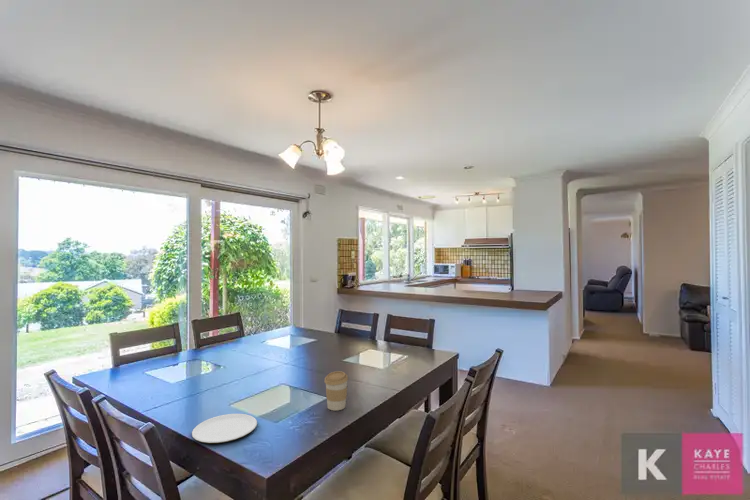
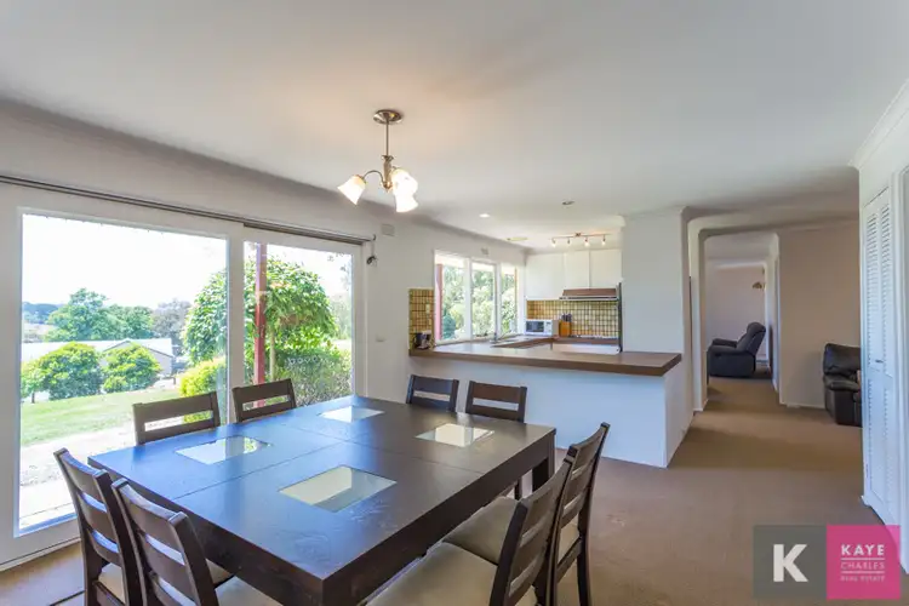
- plate (225, 428)
- coffee cup (336, 390)
